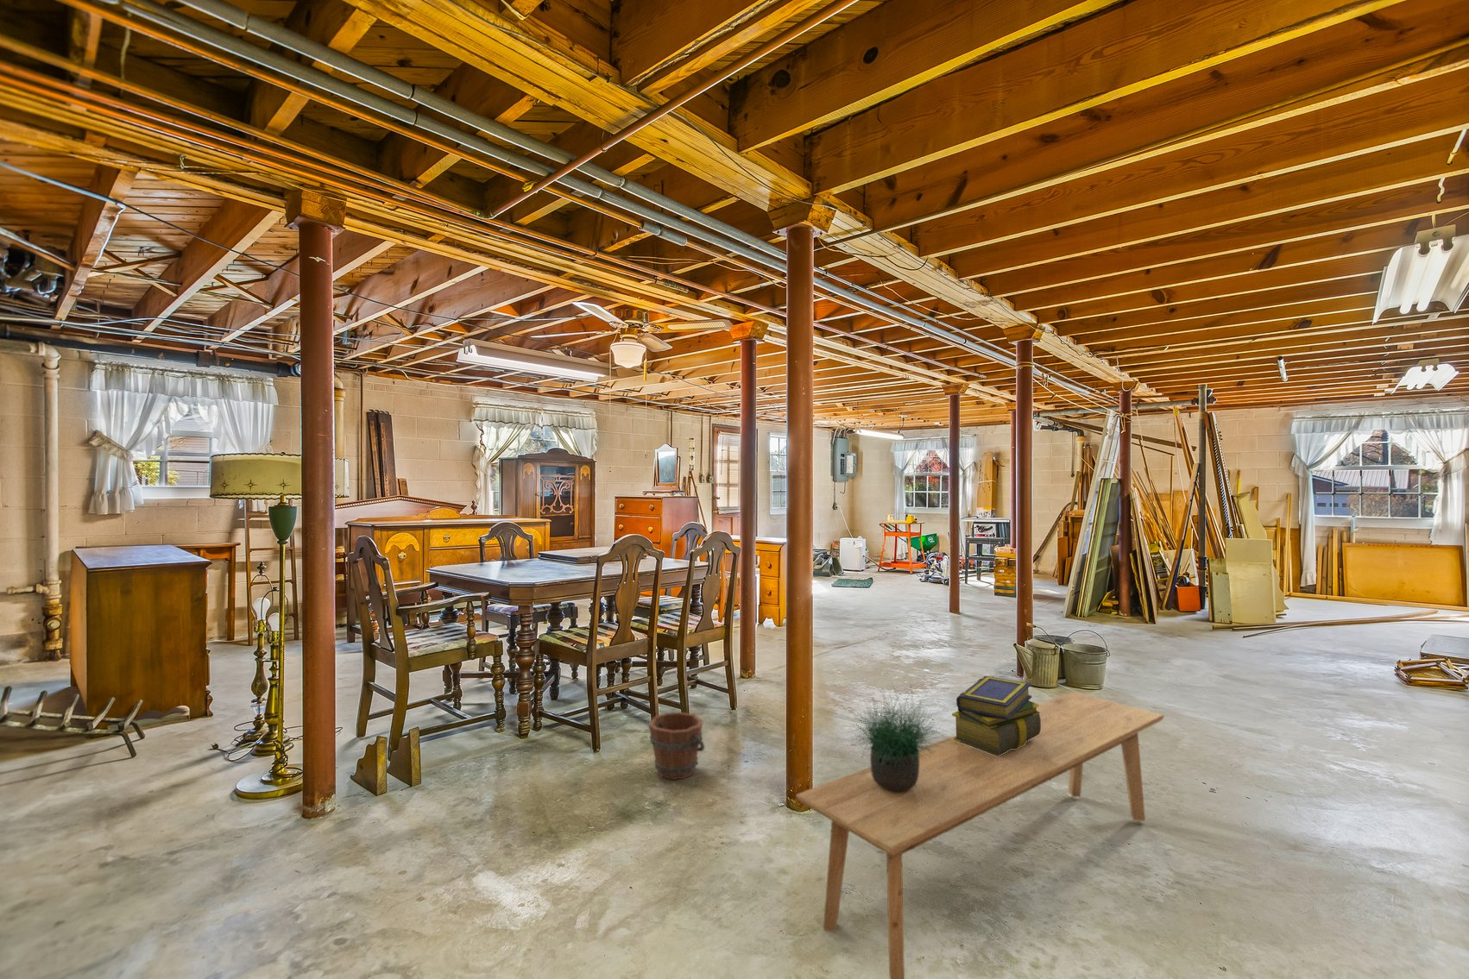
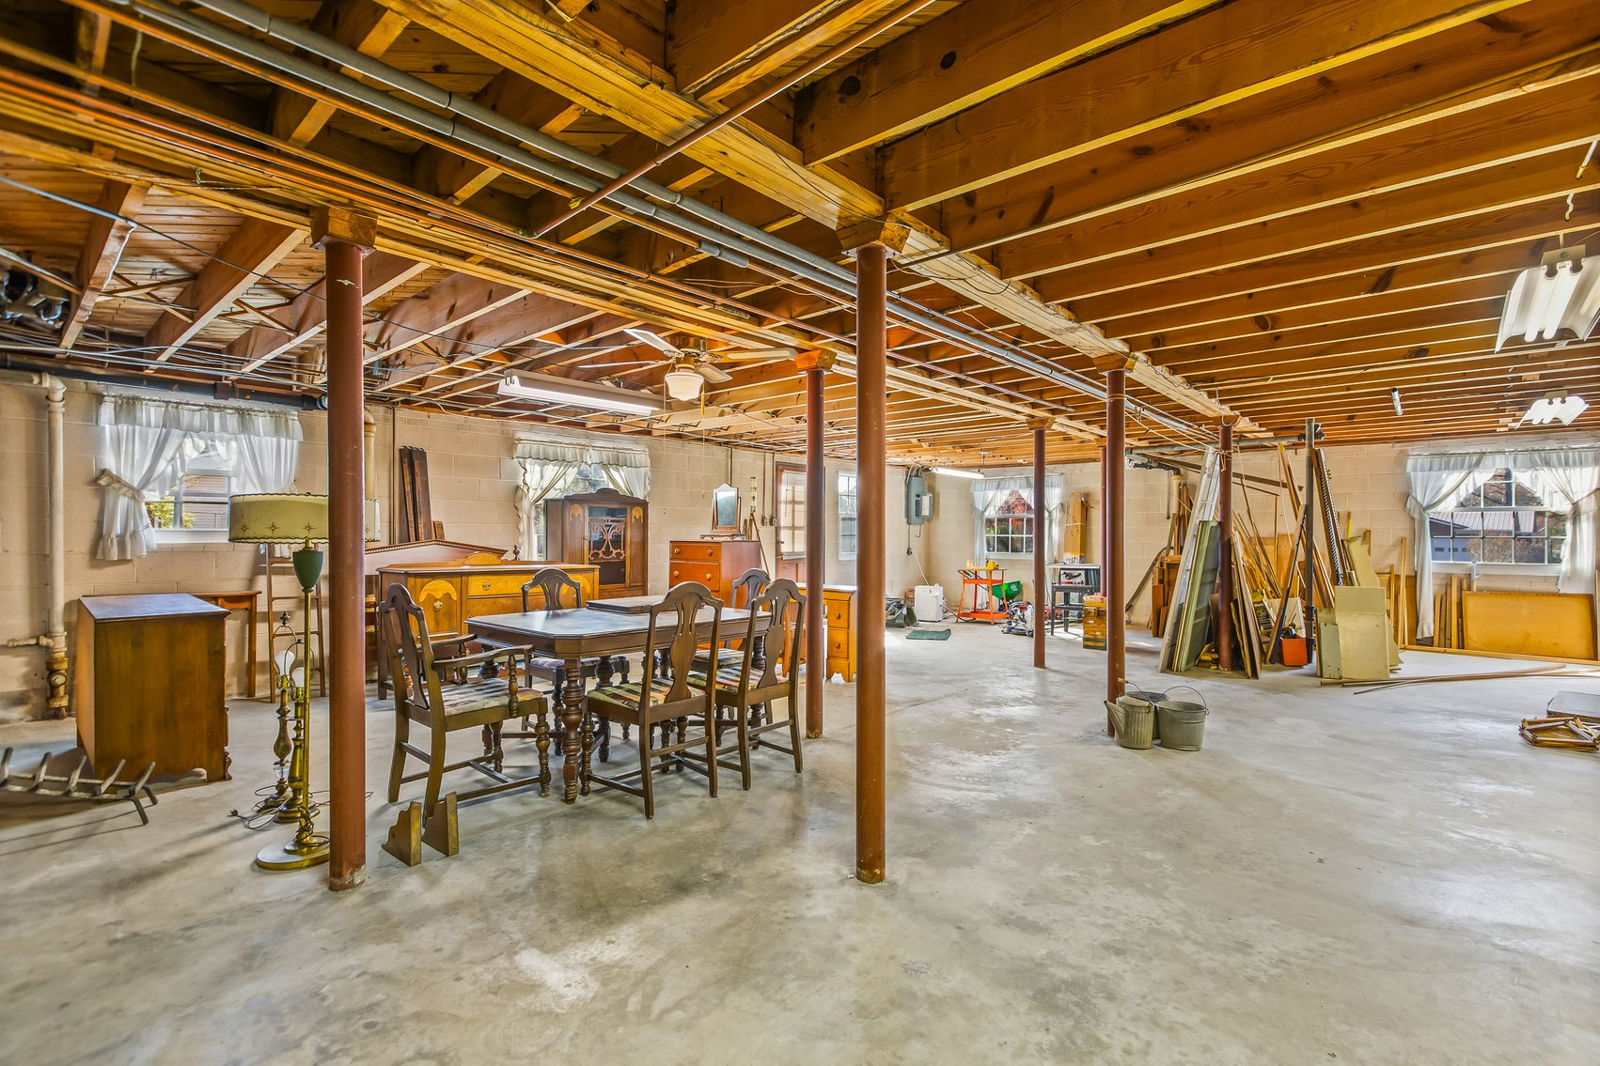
- bench (1003, 802)
- bucket (675, 746)
- stack of books (997, 712)
- potted plant (895, 730)
